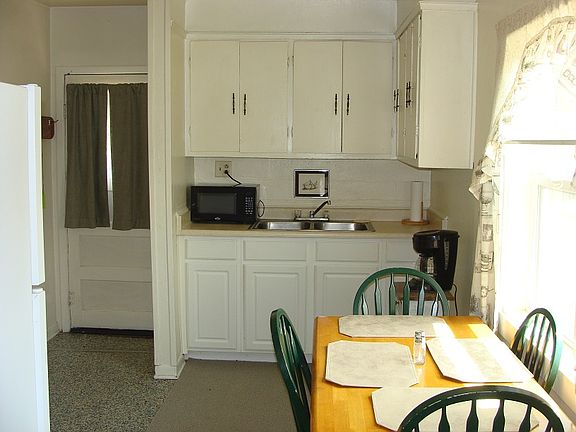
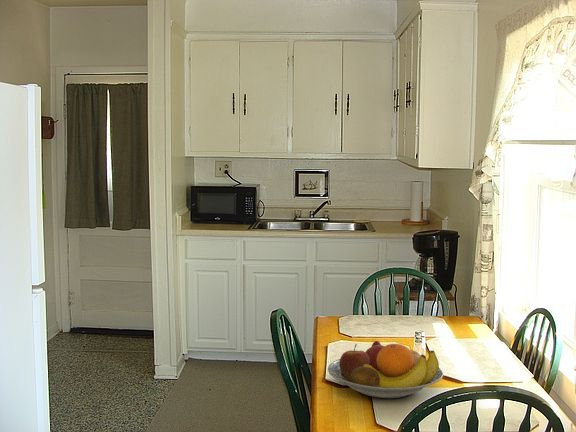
+ fruit bowl (384, 365)
